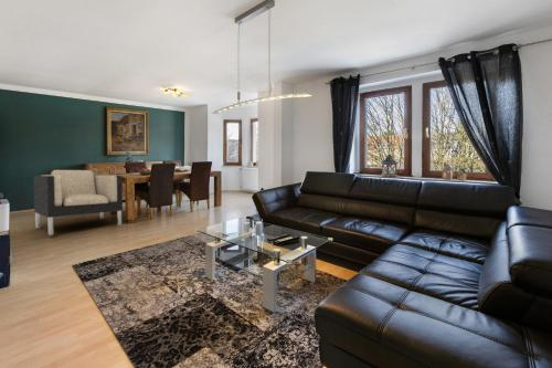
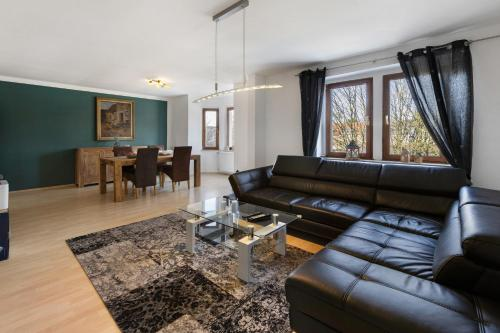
- armchair (78, 198)
